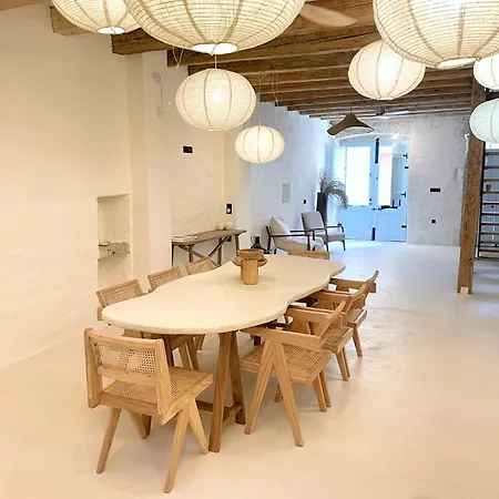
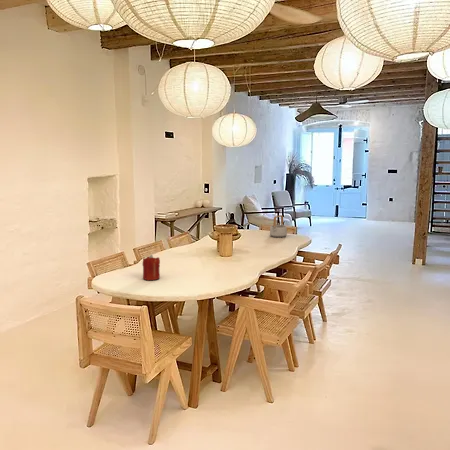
+ candle (151, 266)
+ teapot (277, 226)
